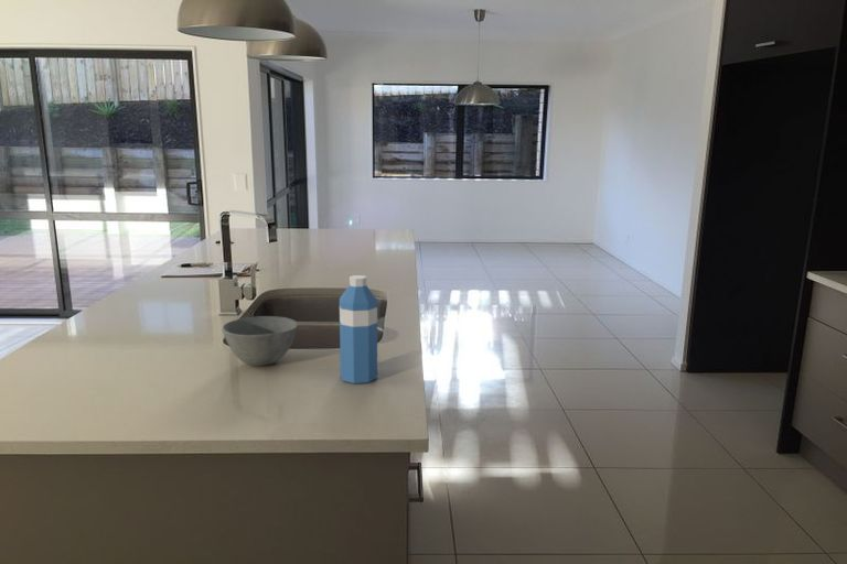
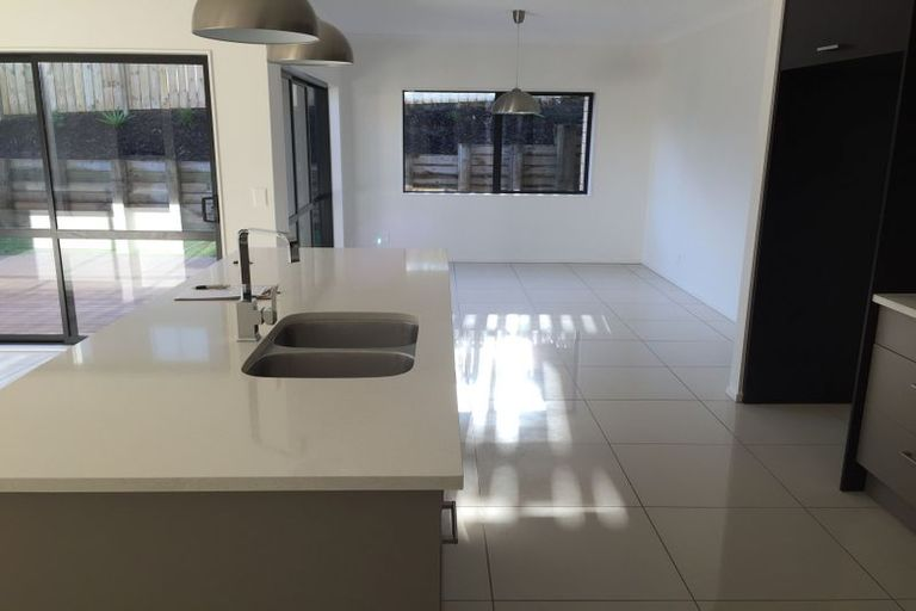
- water bottle (358, 327)
- bowl (260, 343)
